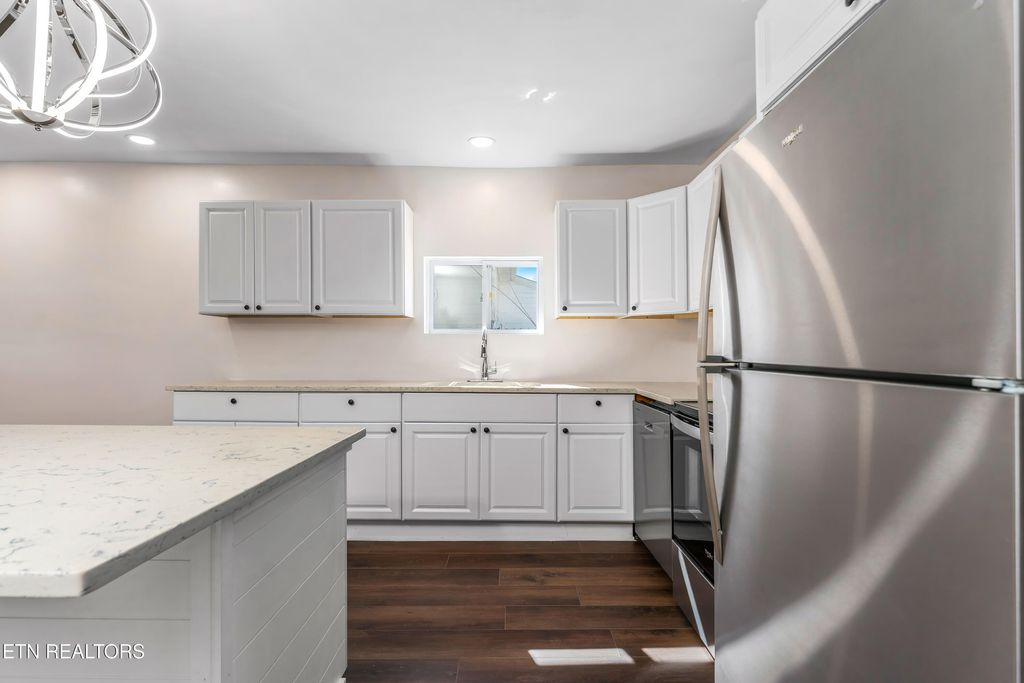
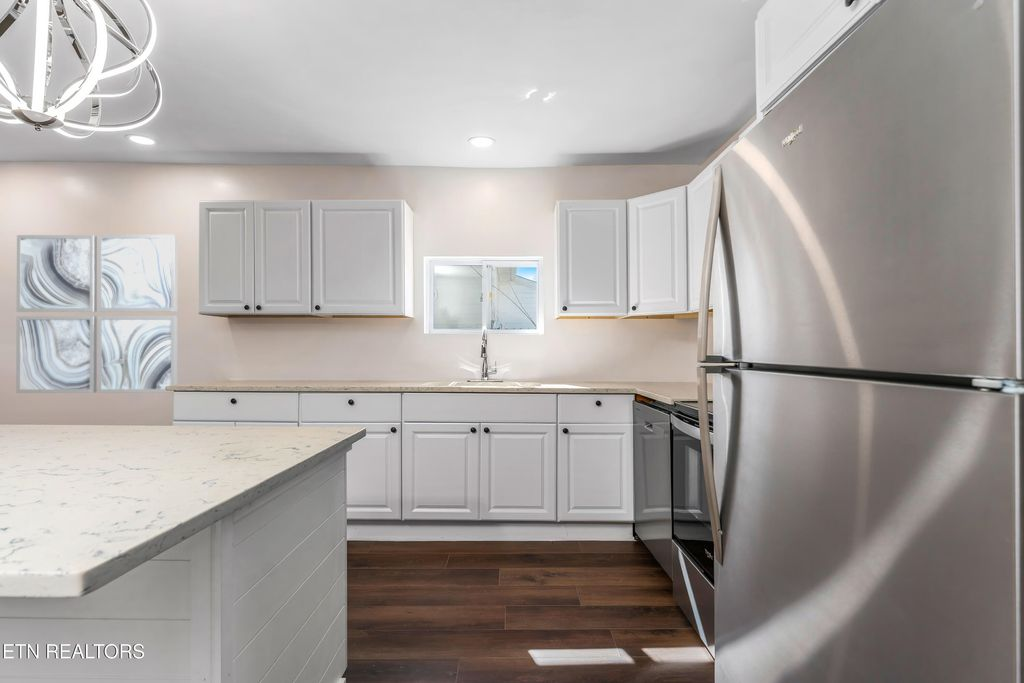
+ wall art (96, 311)
